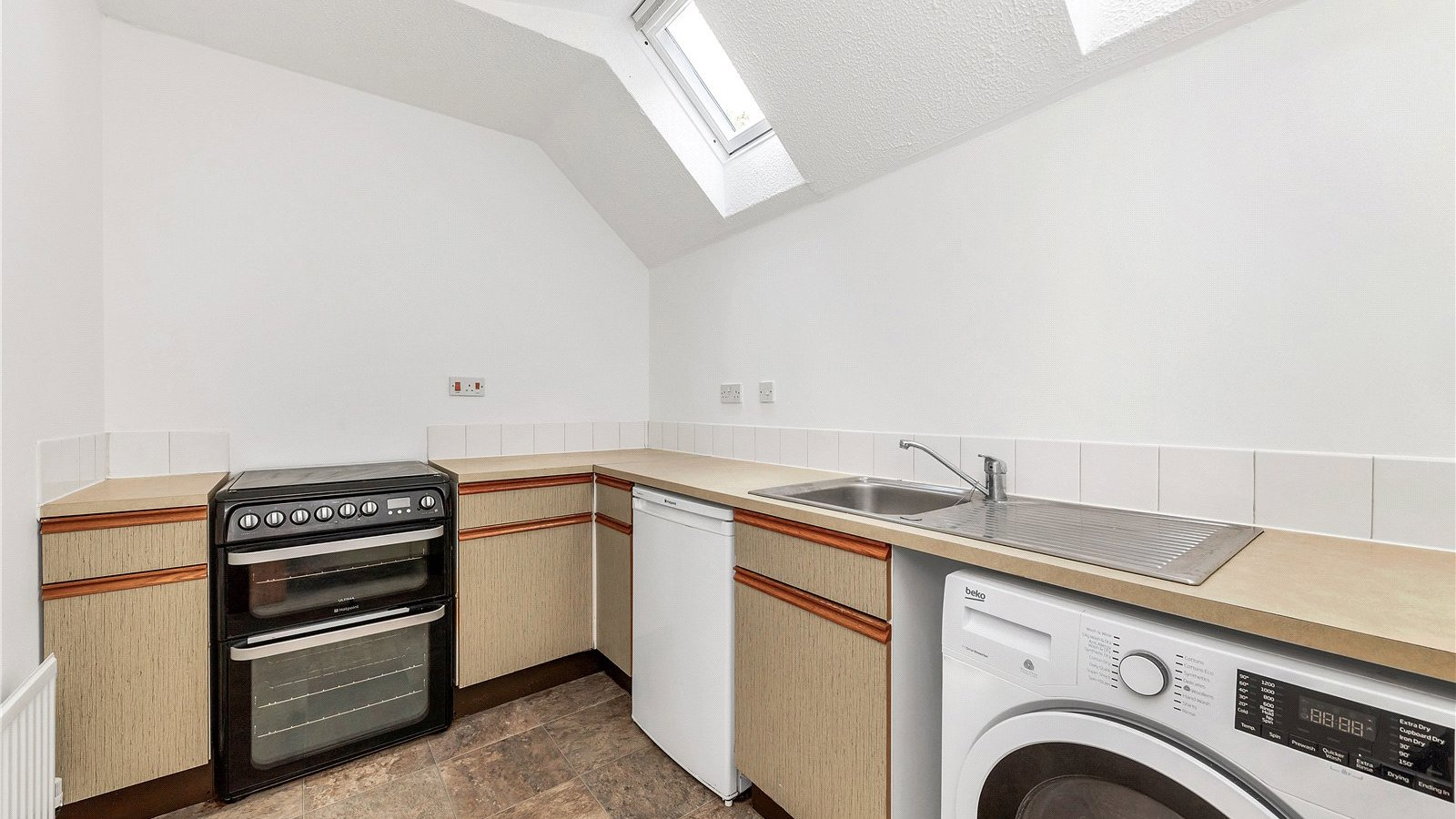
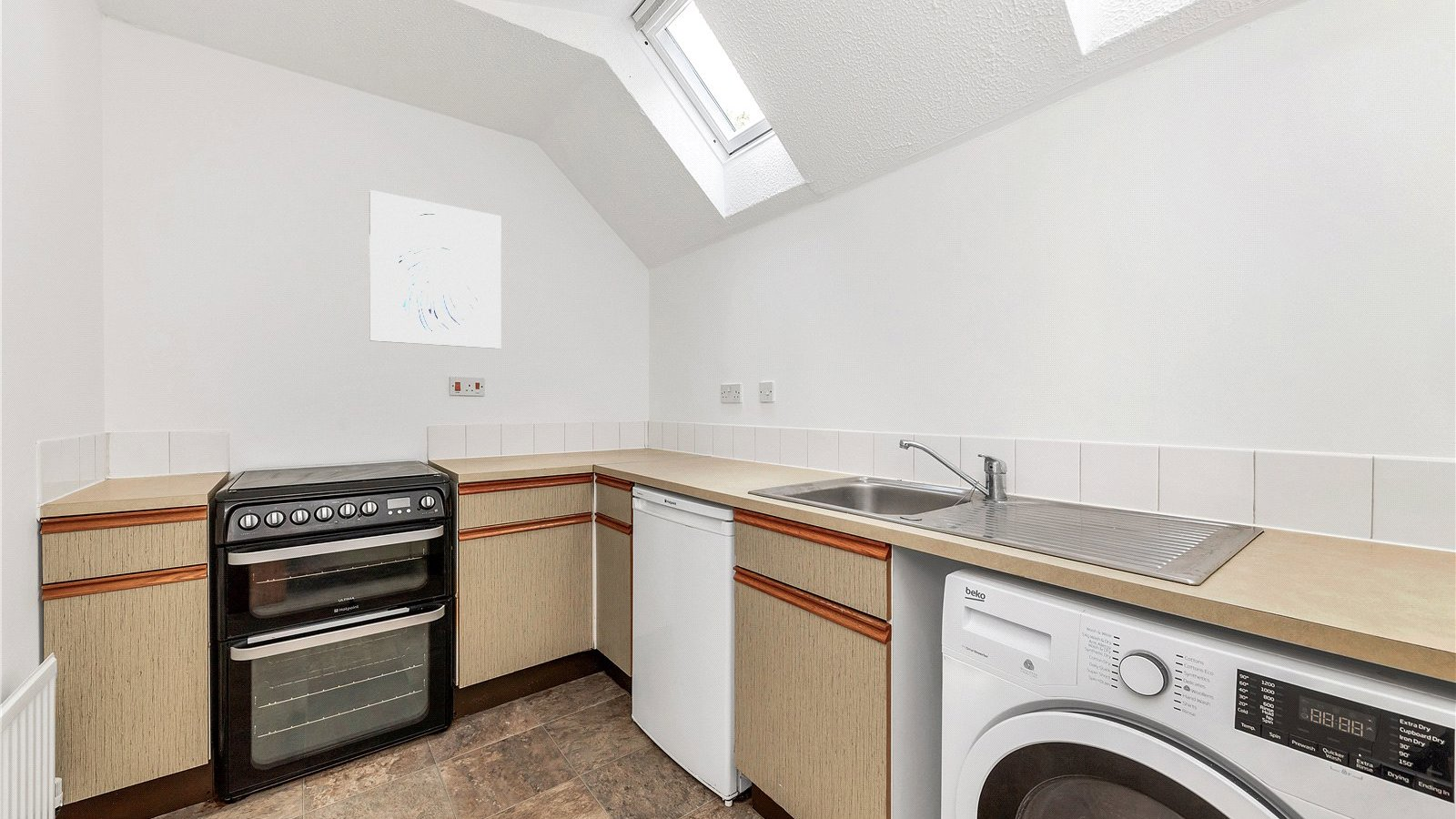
+ wall art (439, 275)
